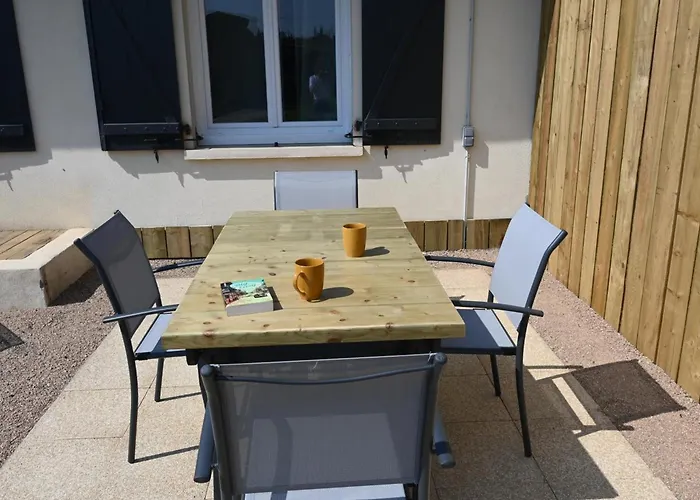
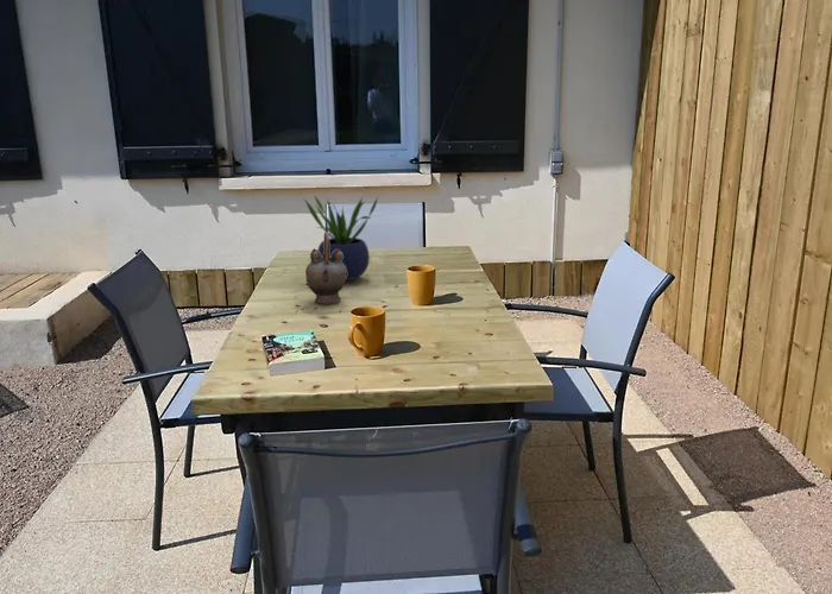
+ teapot (326, 267)
+ potted plant (339, 235)
